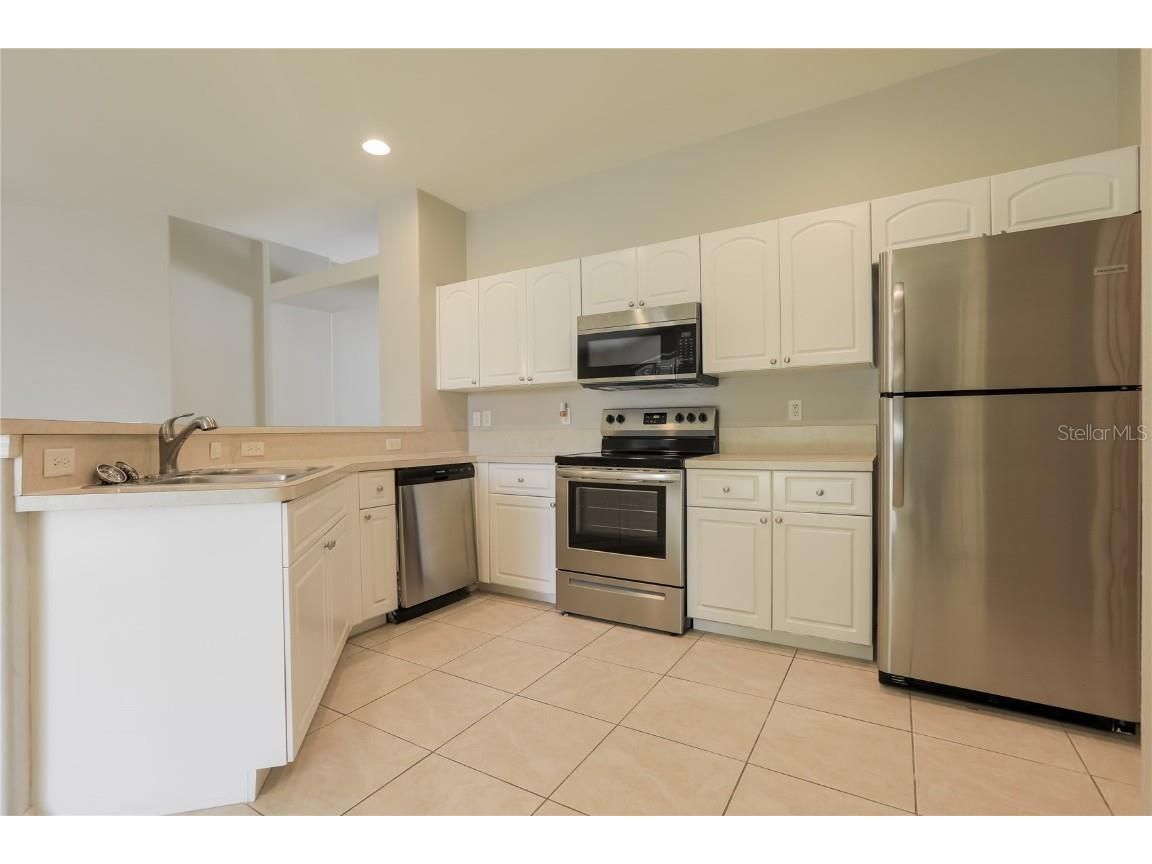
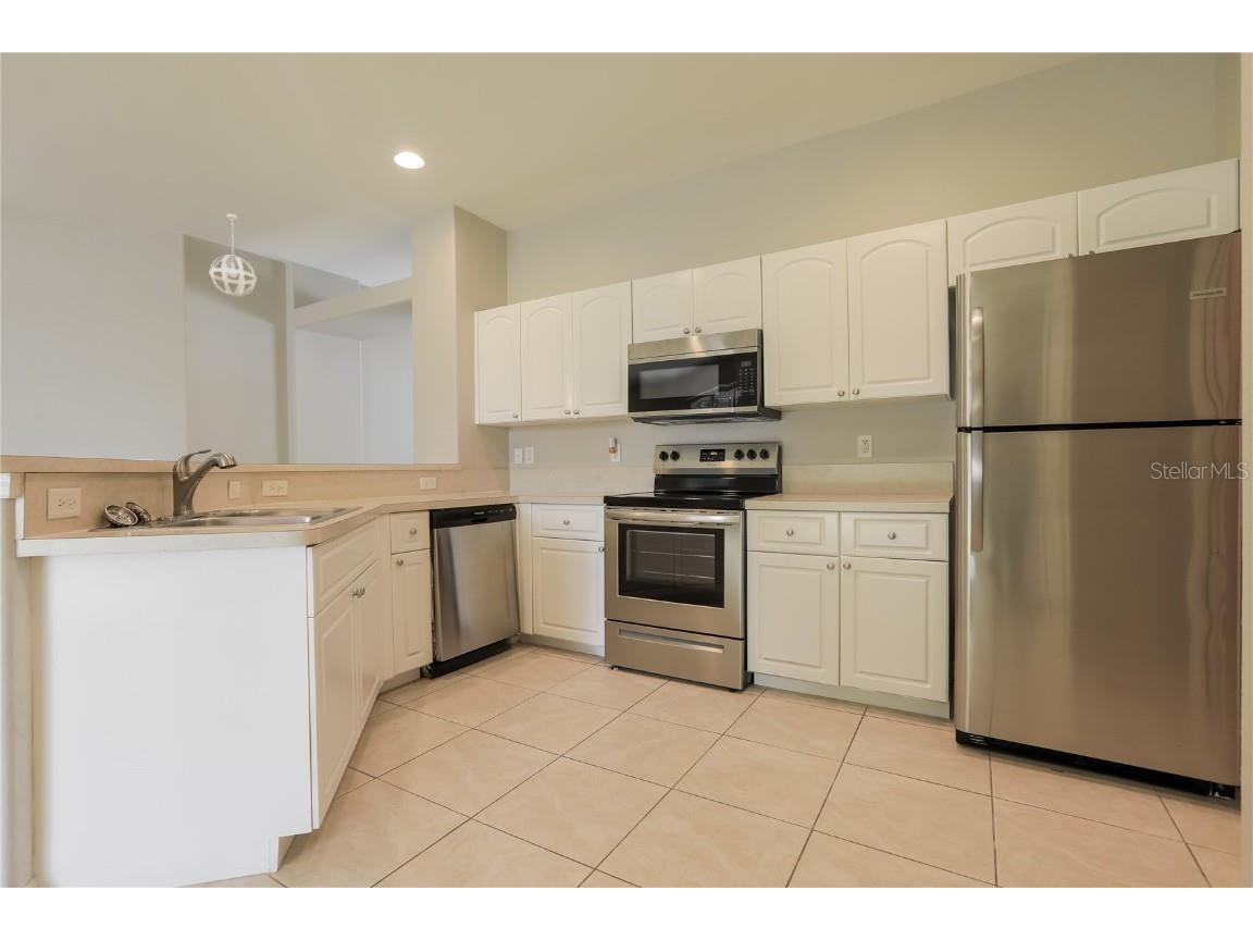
+ pendant light (233, 256)
